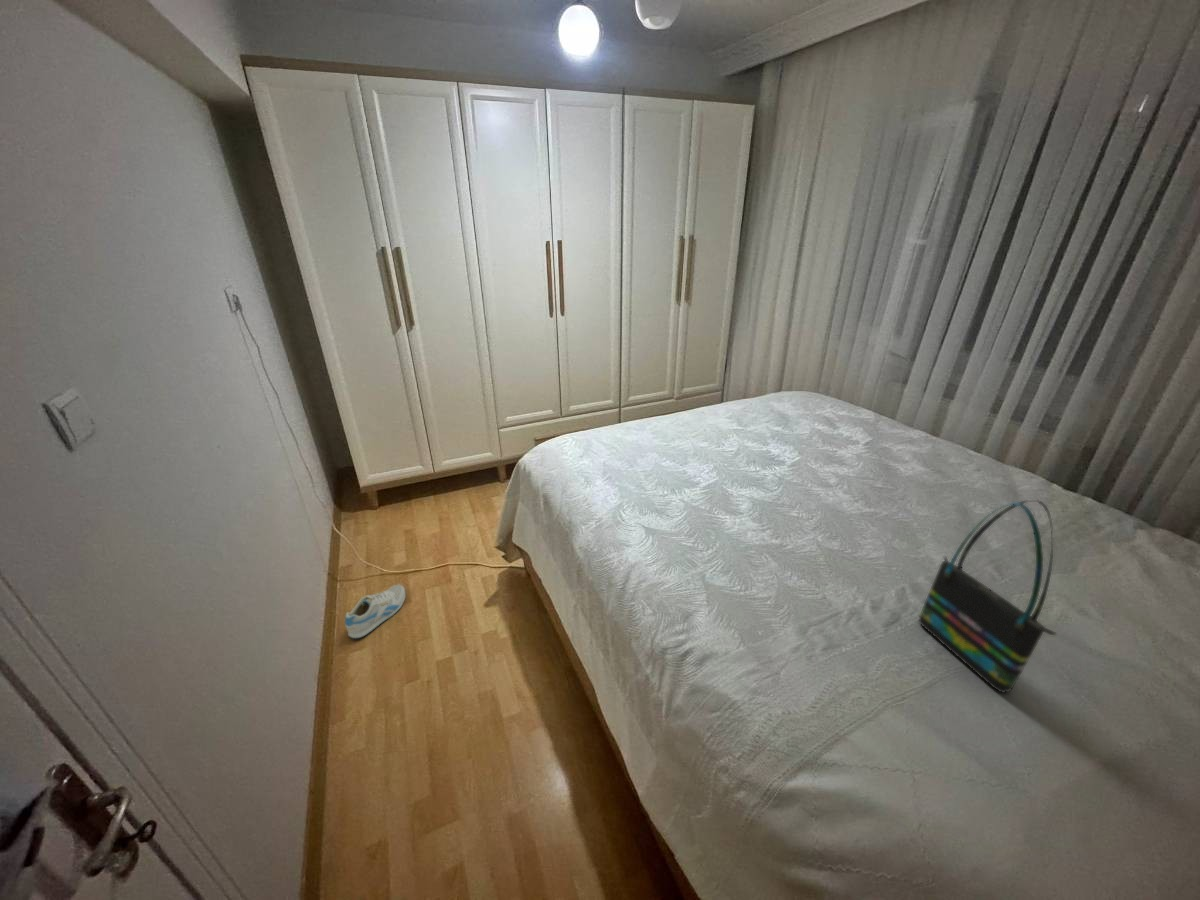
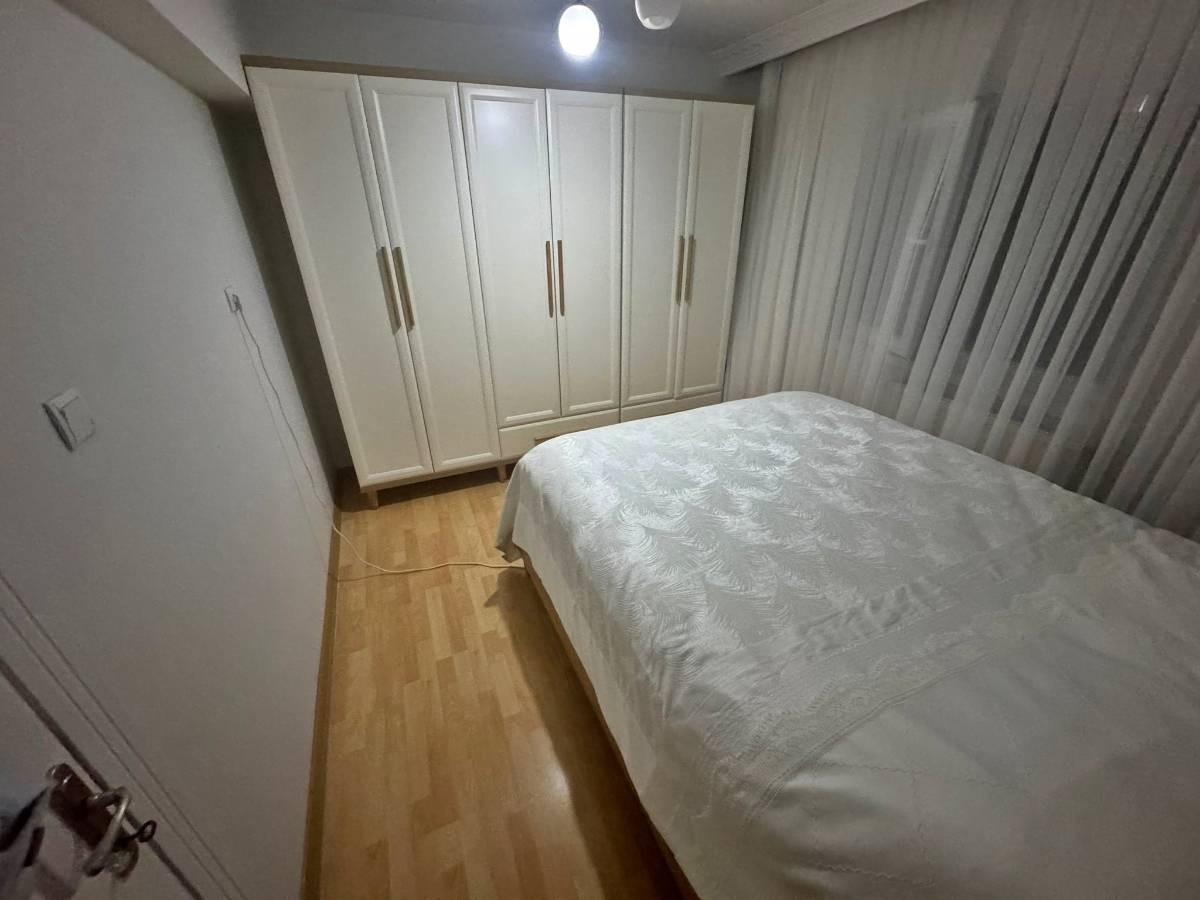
- tote bag (990, 589)
- sneaker (376, 605)
